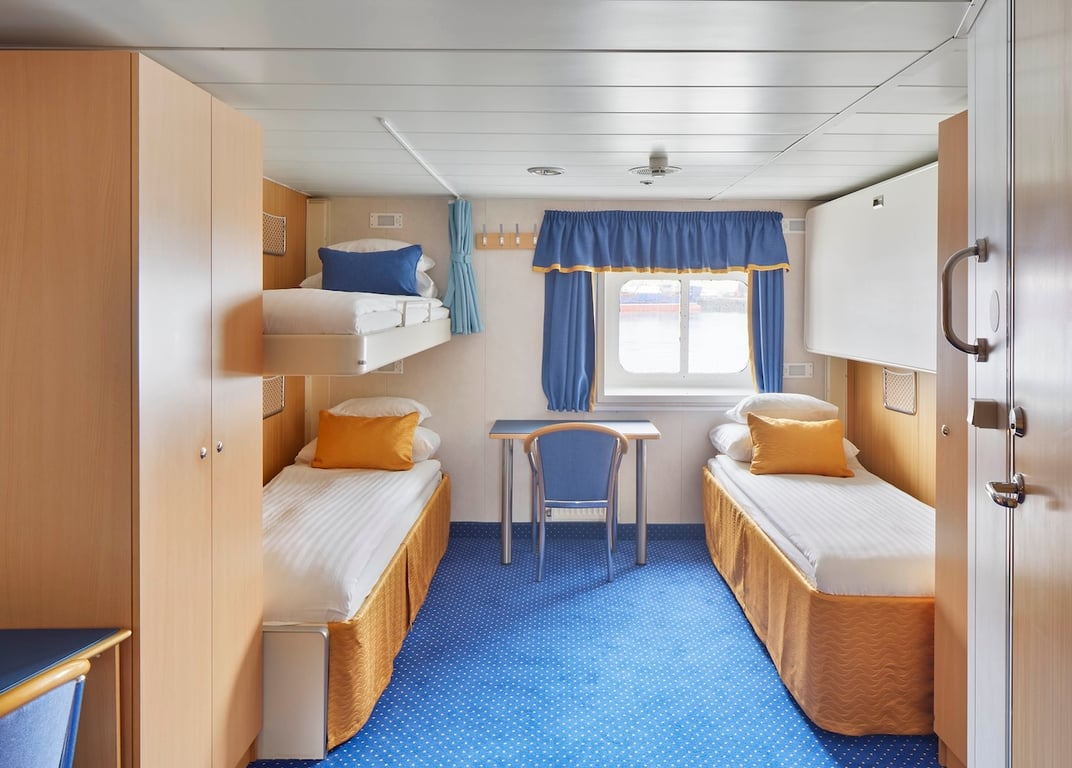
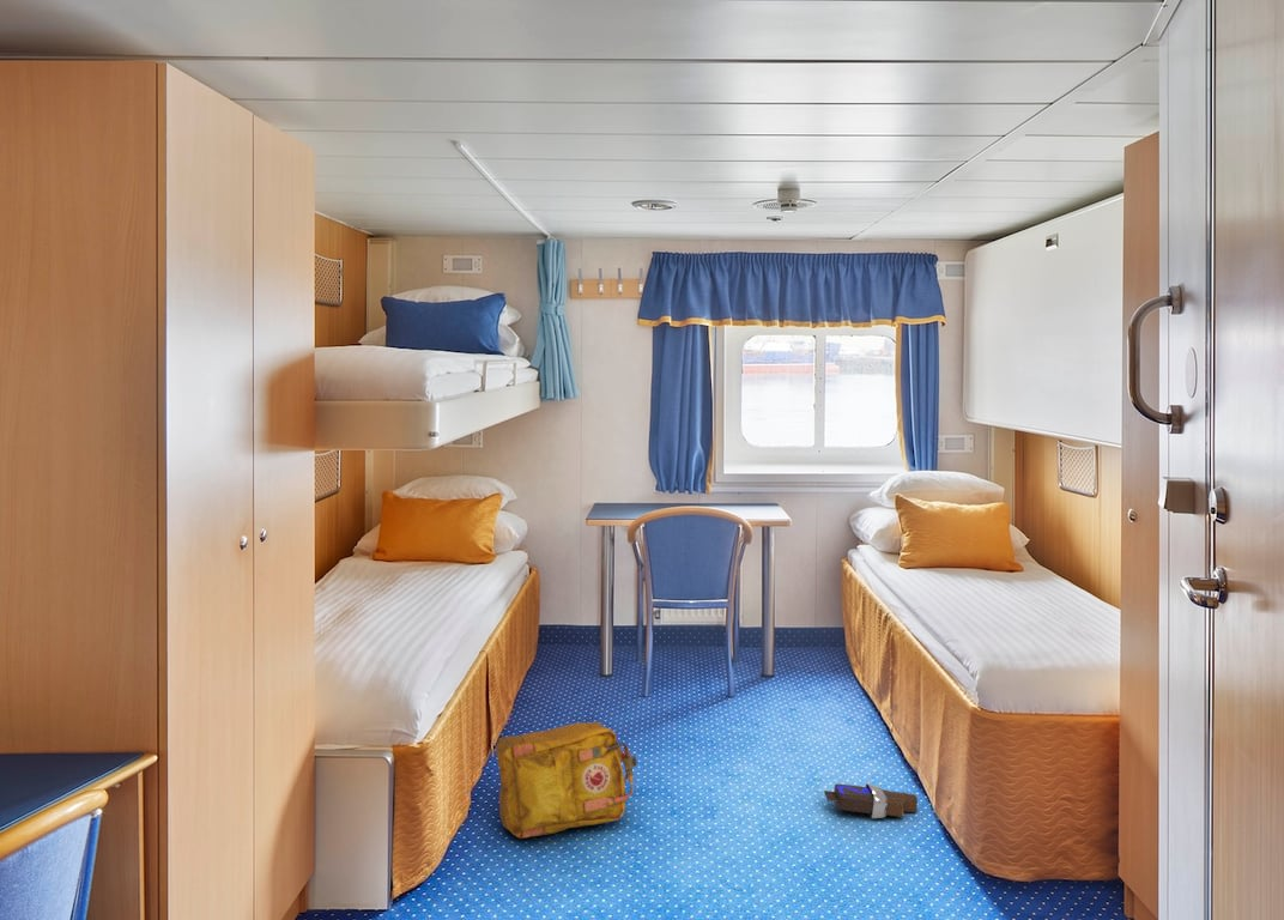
+ backpack (568, 774)
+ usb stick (872, 800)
